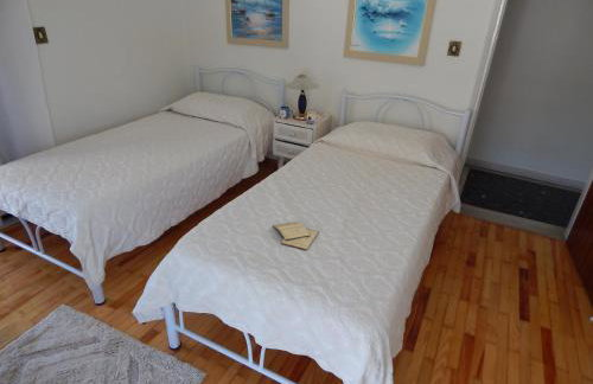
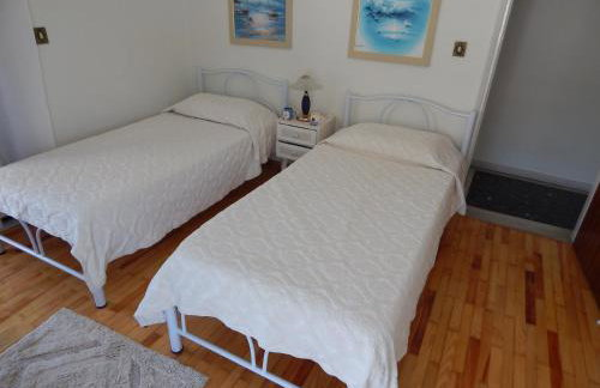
- diary (293, 231)
